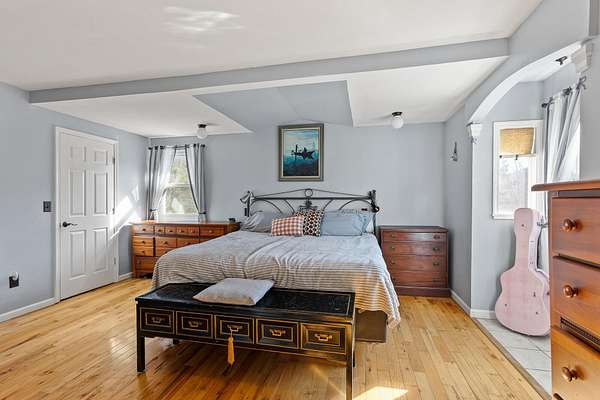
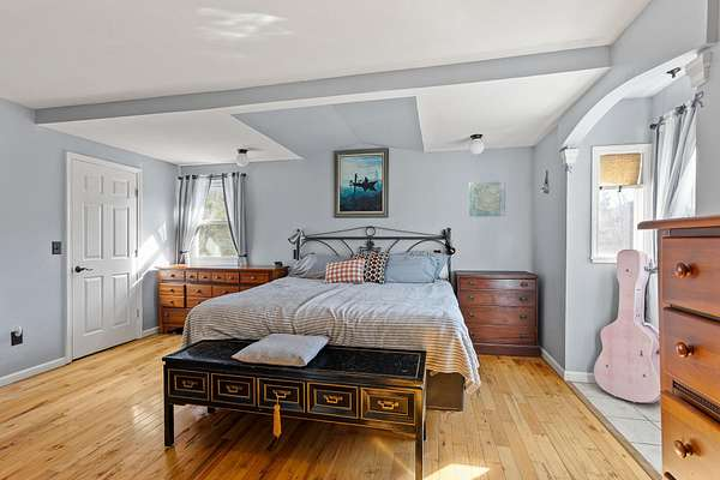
+ wall art (486, 199)
